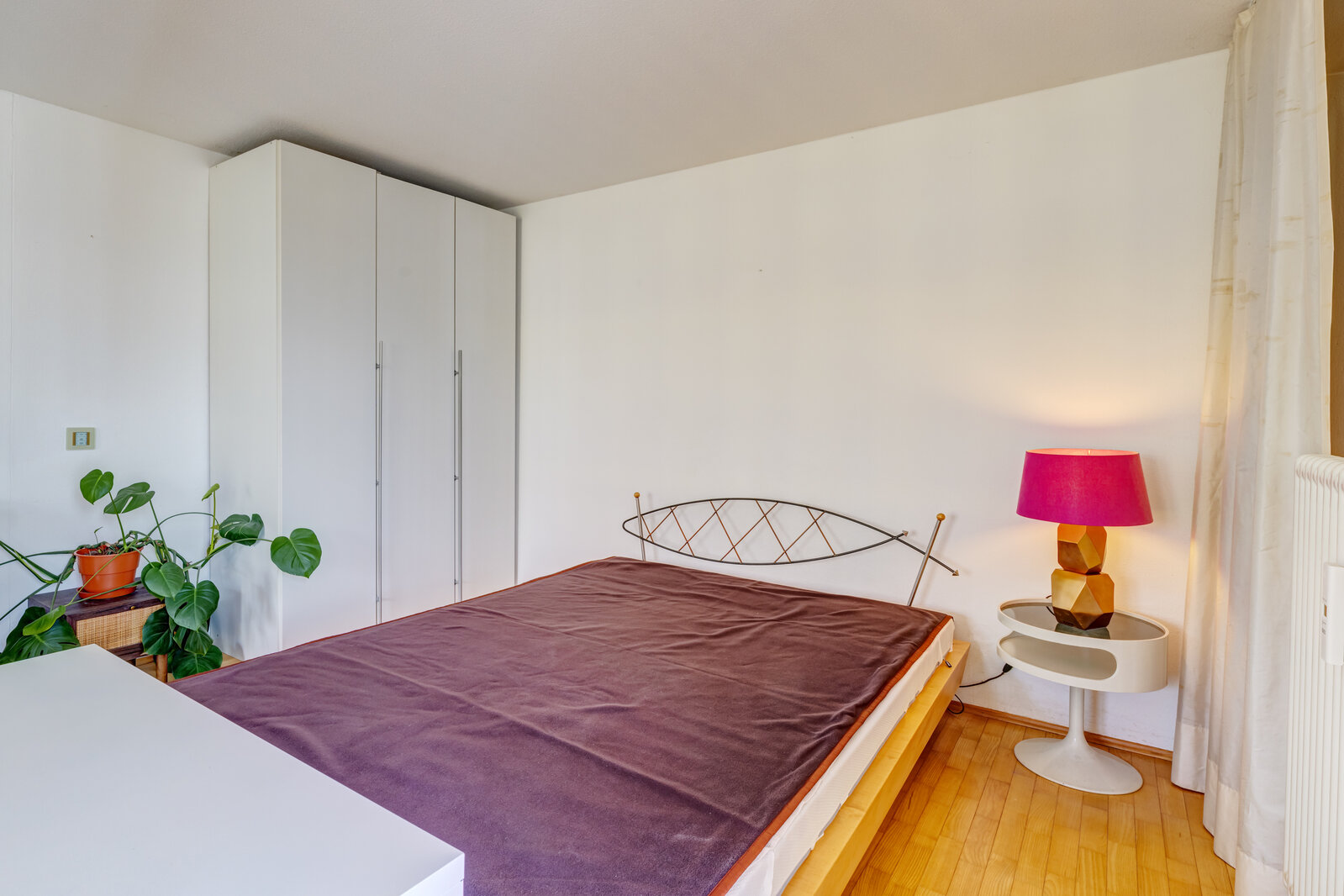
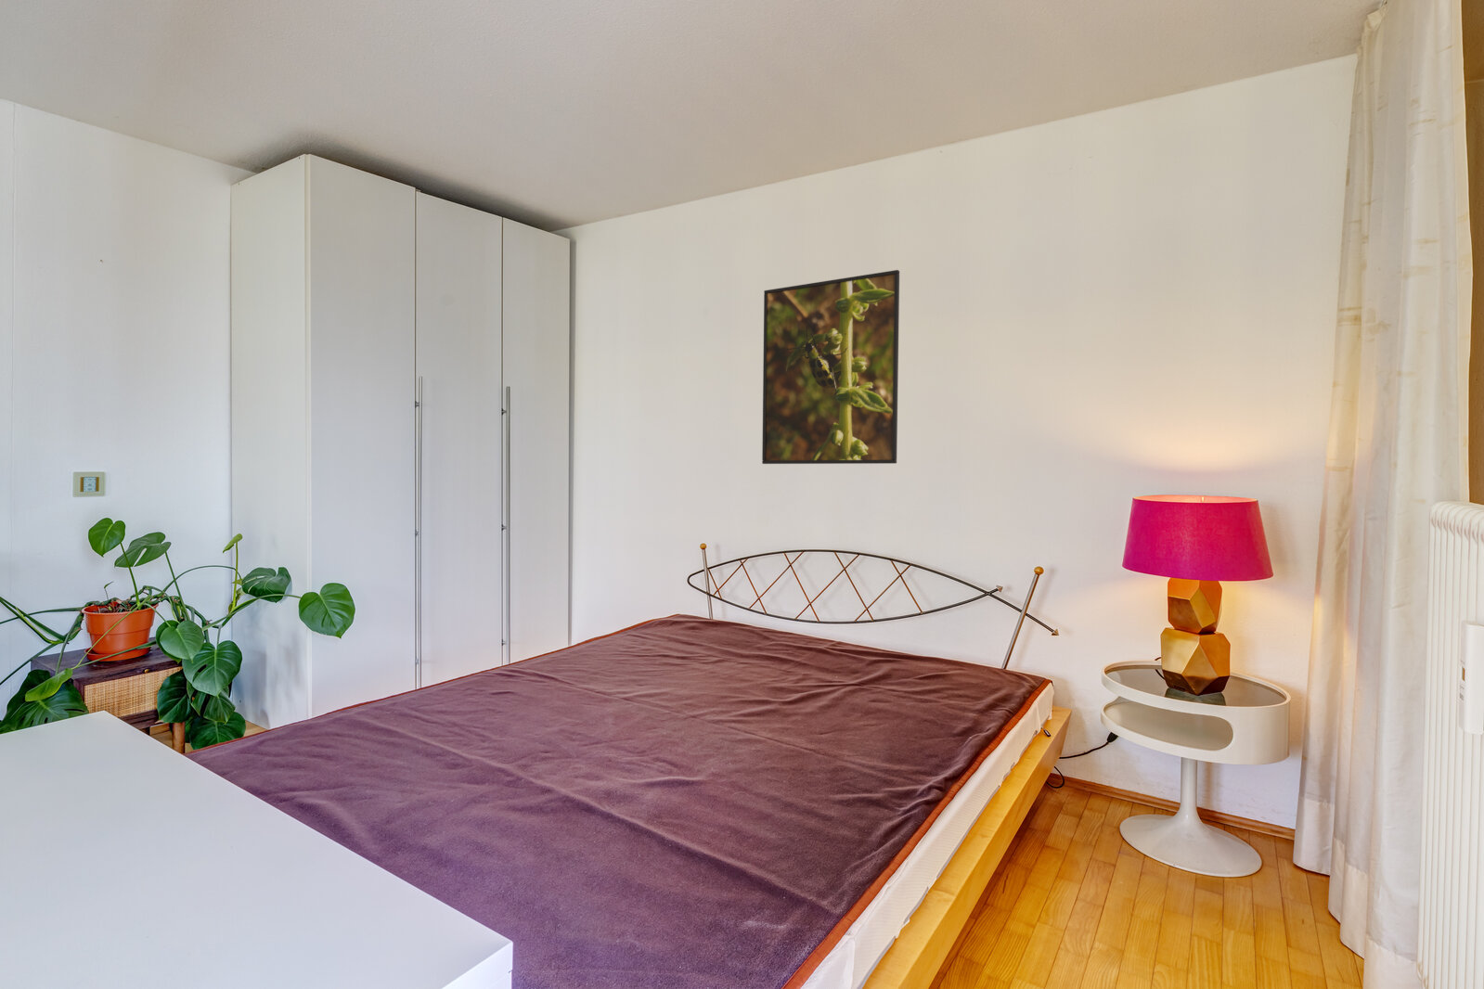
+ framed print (827, 372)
